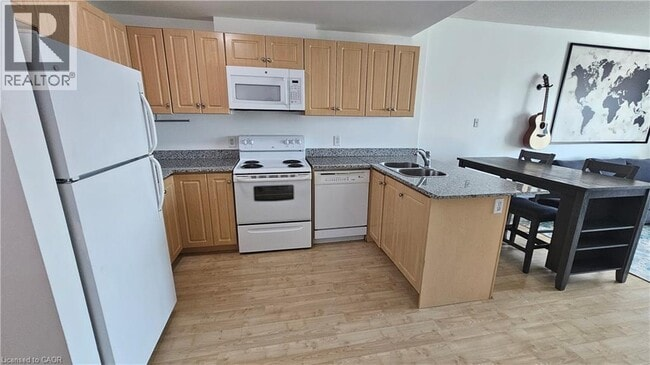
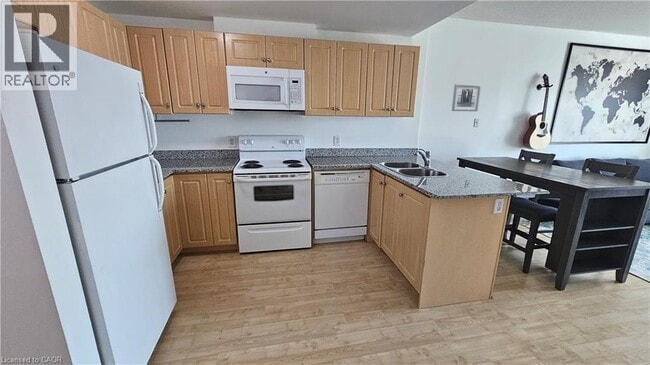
+ wall art (466, 98)
